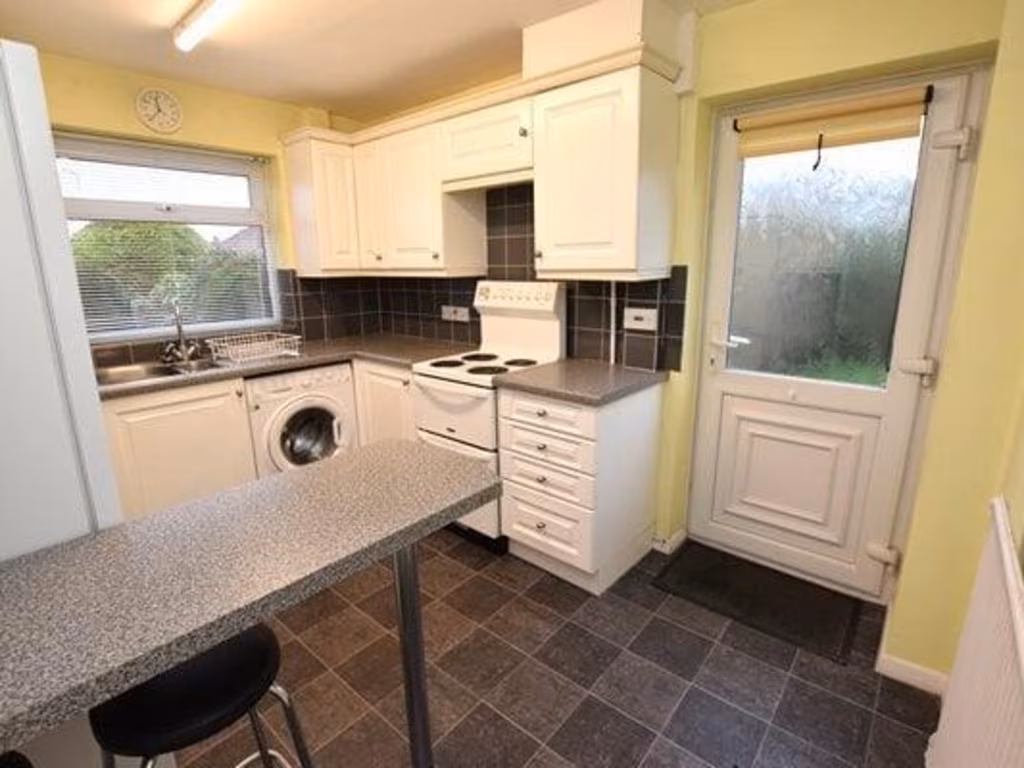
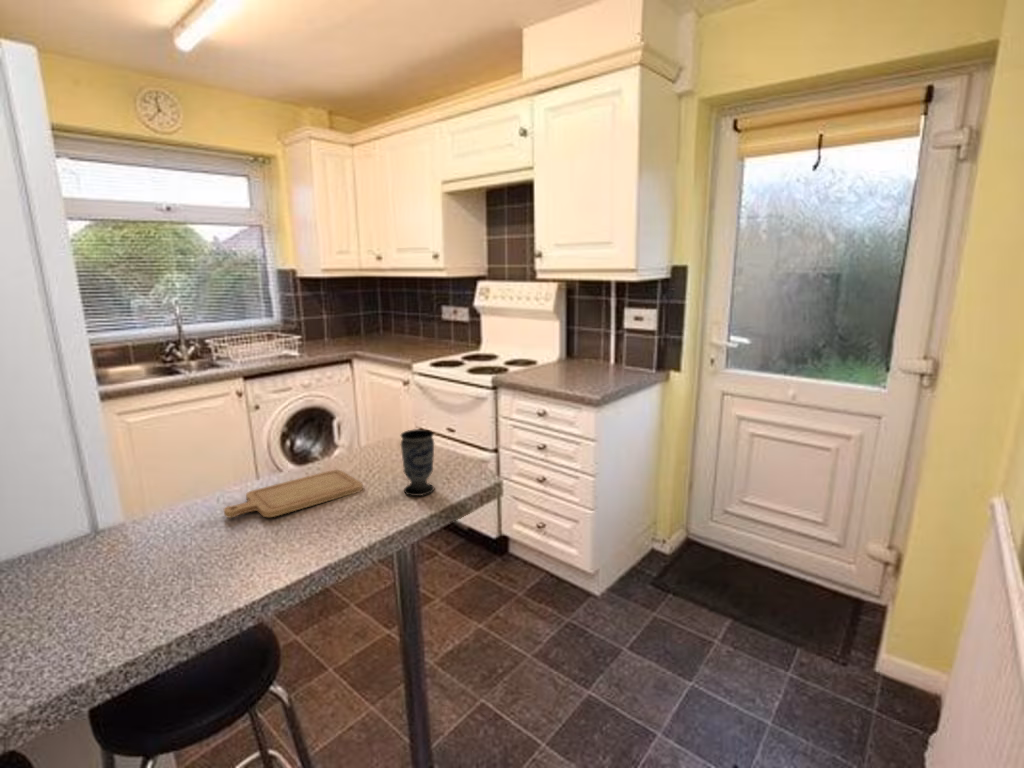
+ cup (418, 462)
+ chopping board (293, 494)
